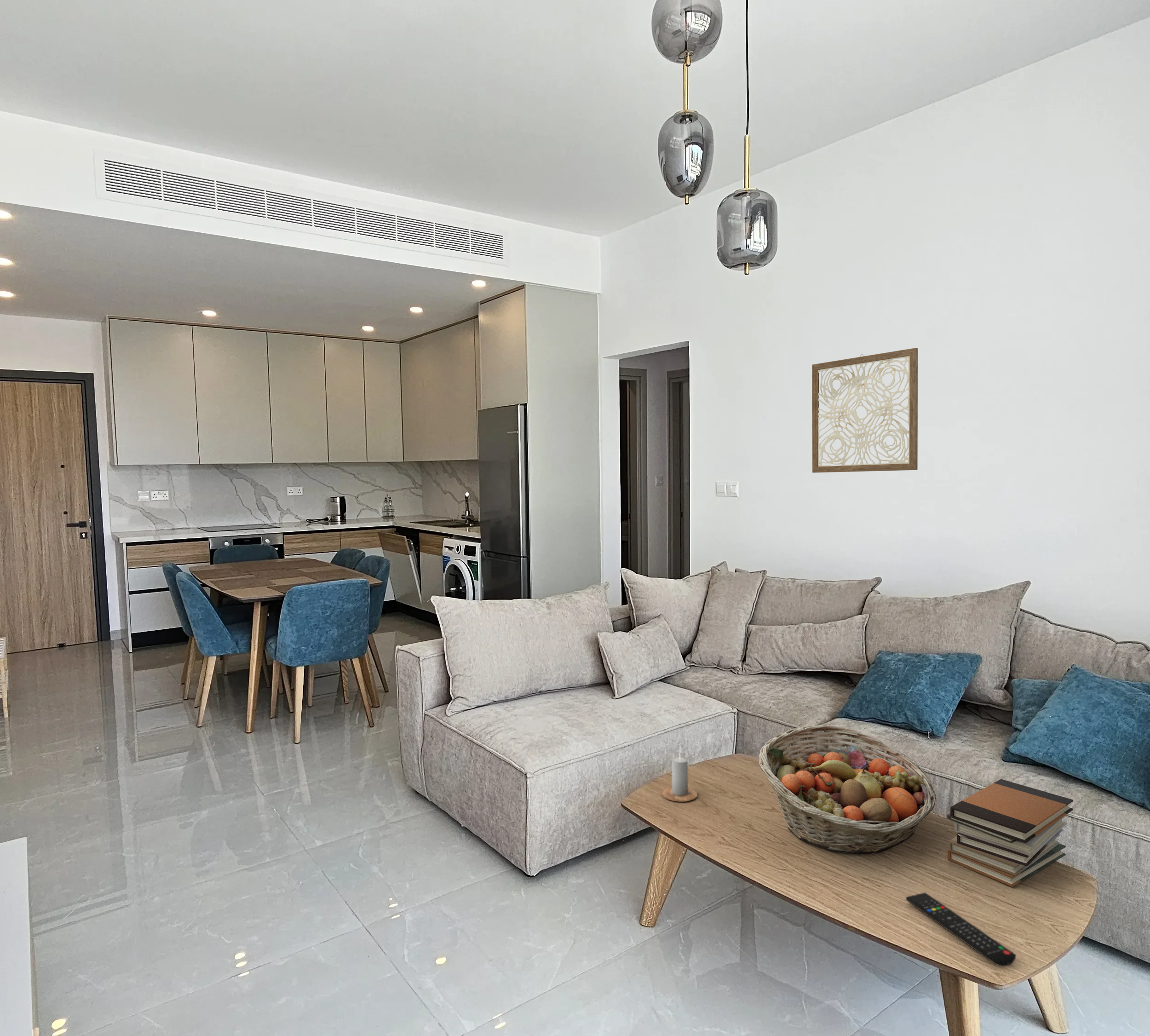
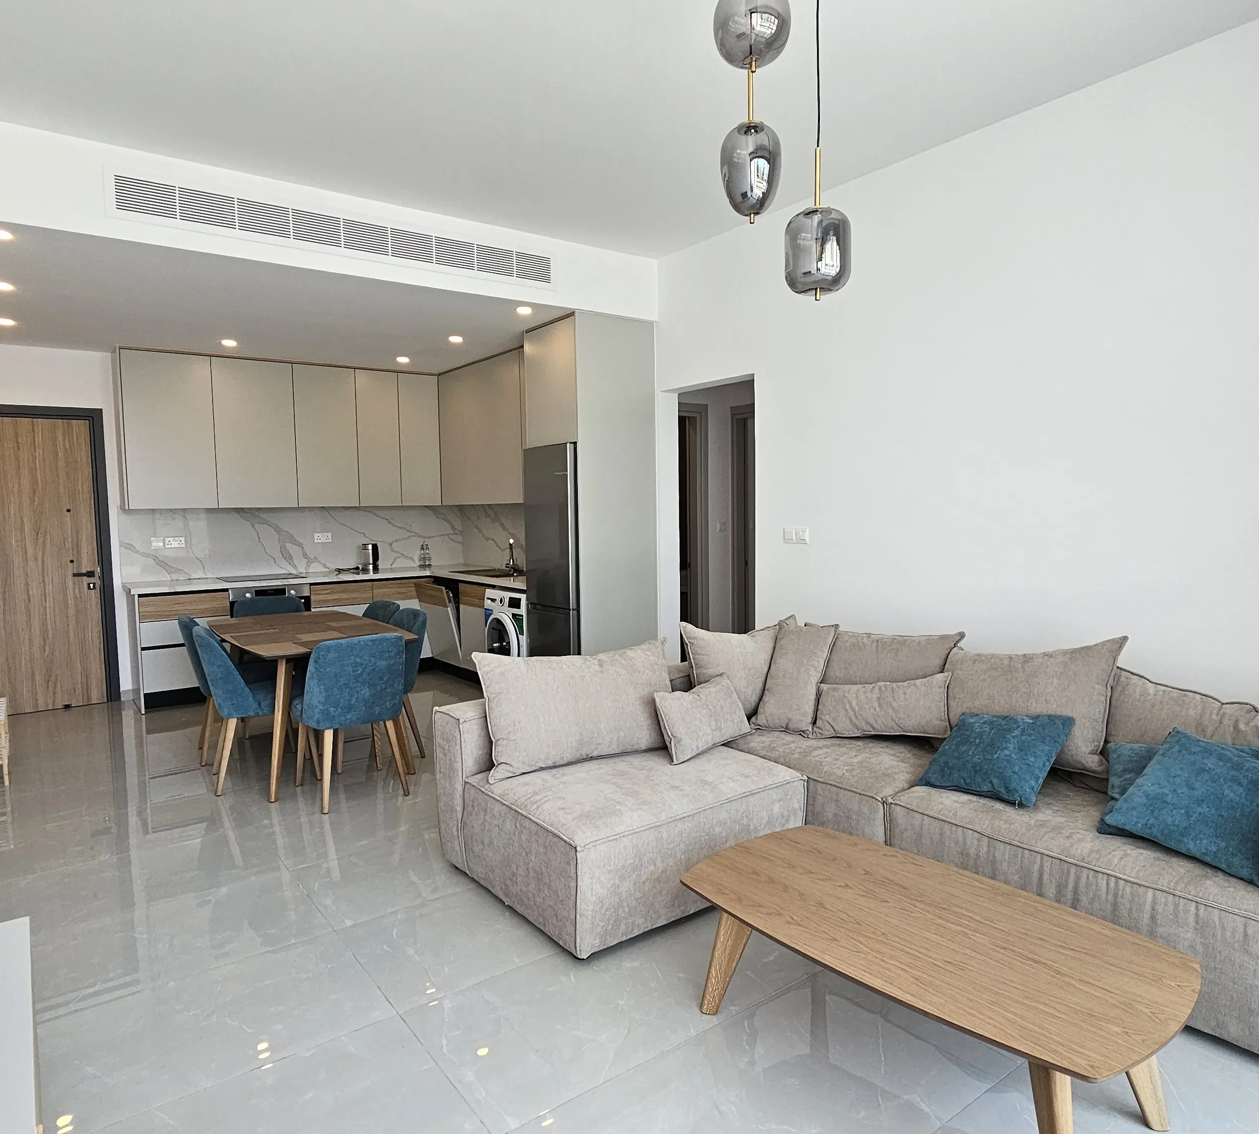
- book stack (1010, 830)
- fruit basket (845, 786)
- remote control (958, 927)
- wall art (867, 413)
- candle (679, 770)
